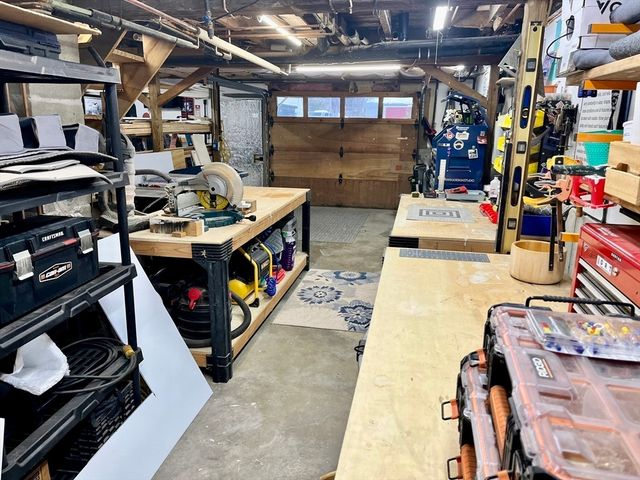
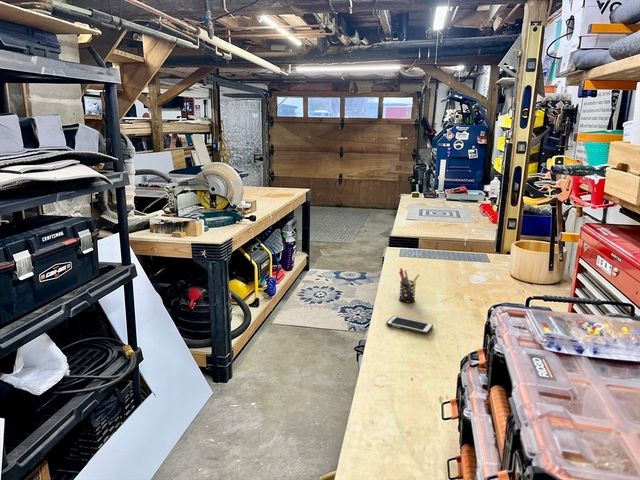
+ cell phone (409, 324)
+ pen holder (406, 285)
